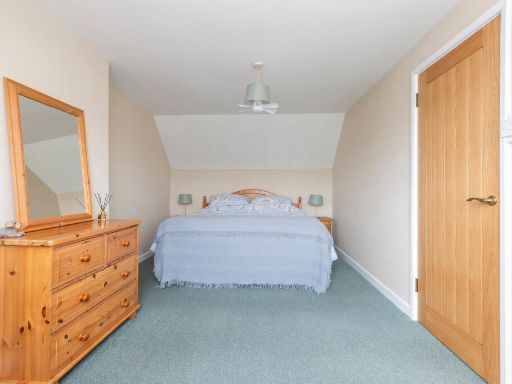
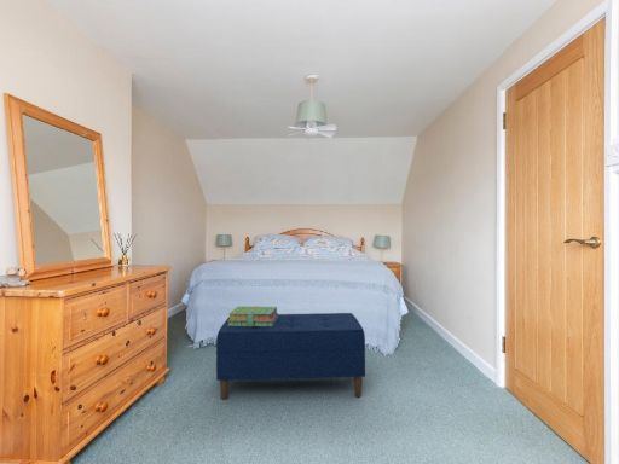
+ bench (291, 353)
+ stack of books (253, 315)
